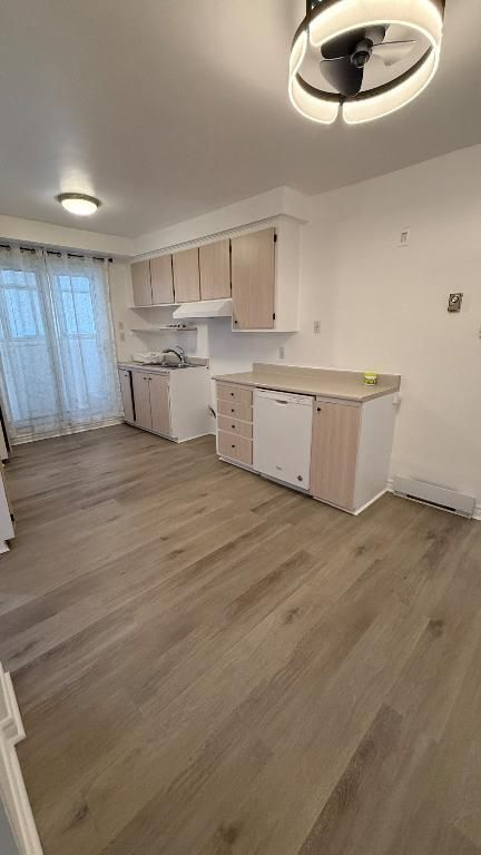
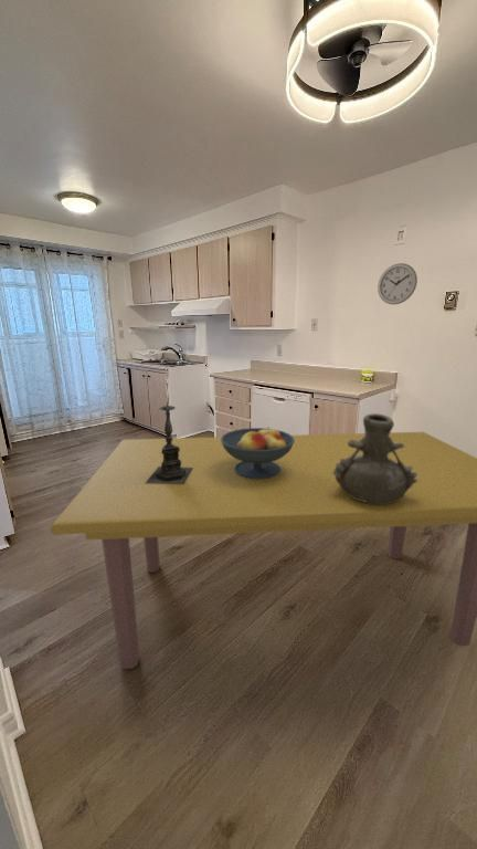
+ vase (373, 455)
+ wall clock (396, 284)
+ candle holder (168, 436)
+ dining table (288, 531)
+ fruit bowl (257, 448)
